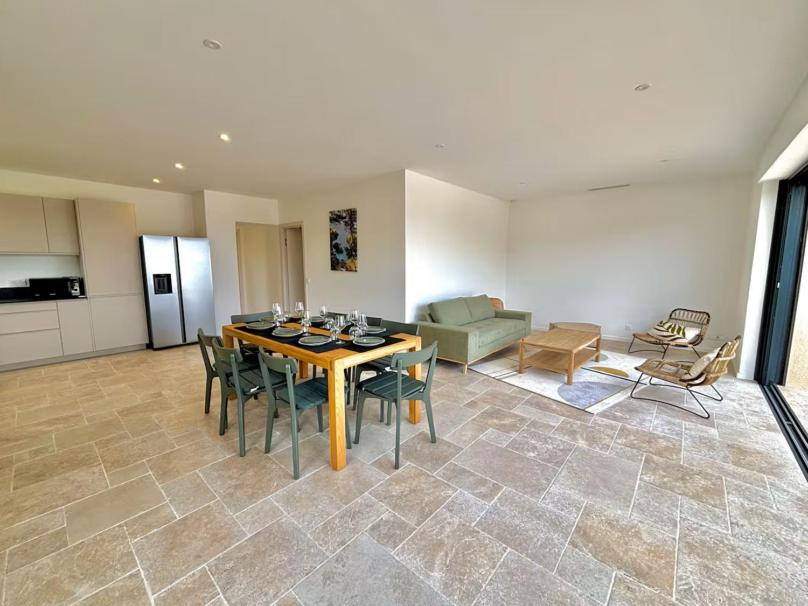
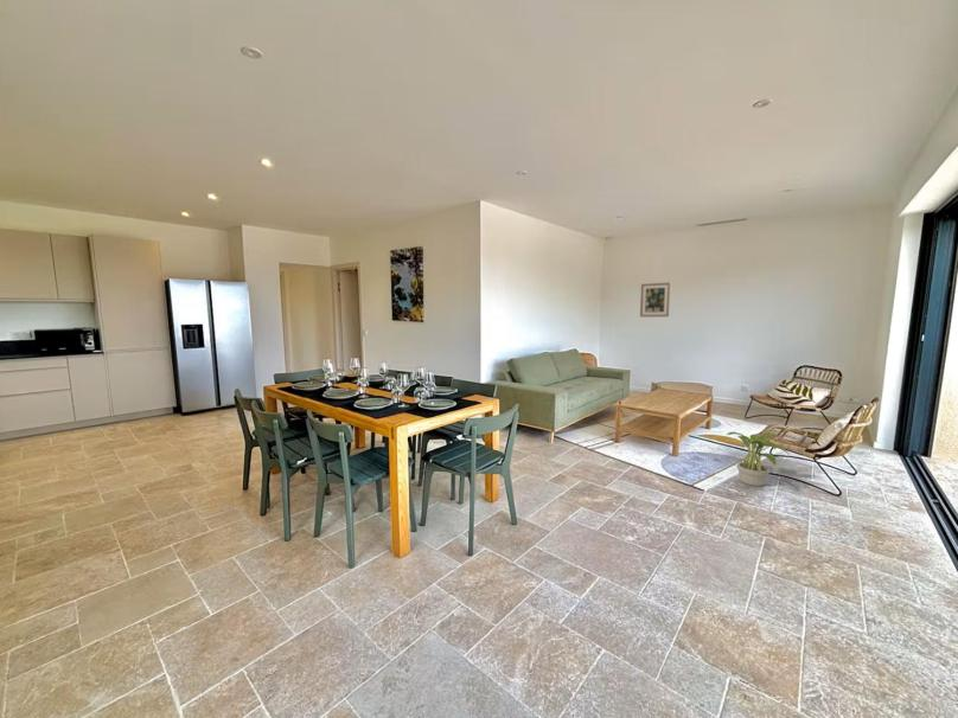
+ wall art (654, 300)
+ potted plant (753, 457)
